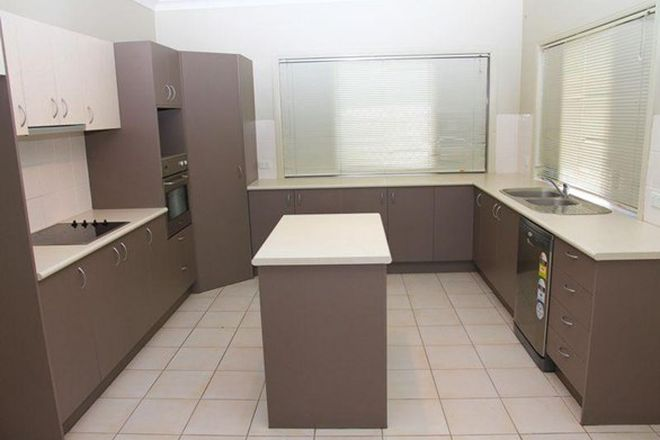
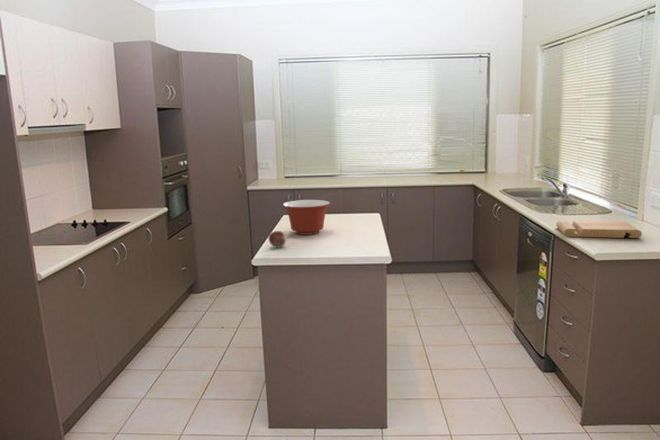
+ cutting board (596, 229)
+ fruit (277, 238)
+ mixing bowl (306, 217)
